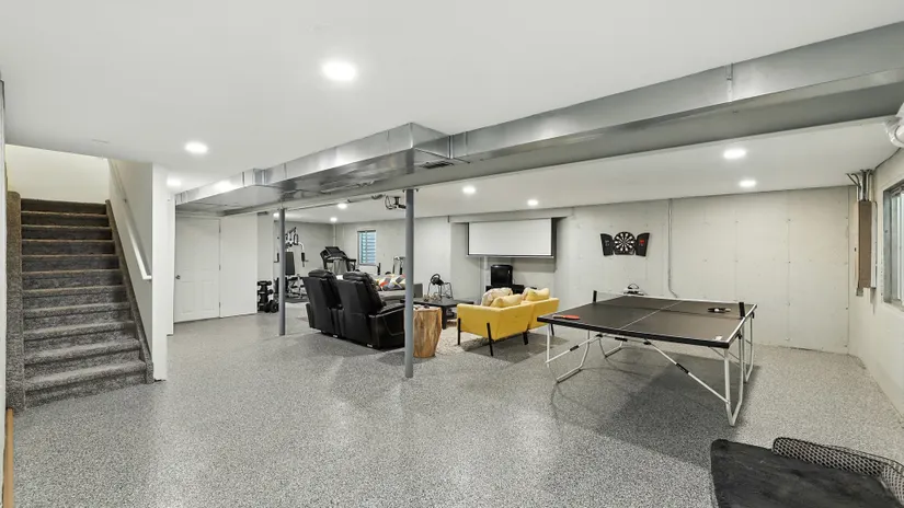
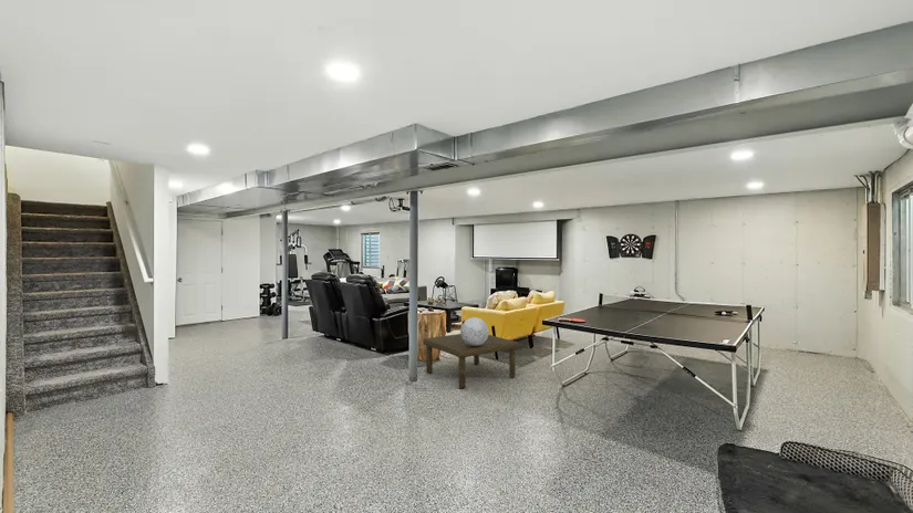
+ decorative sphere (474, 331)
+ coffee table (469, 355)
